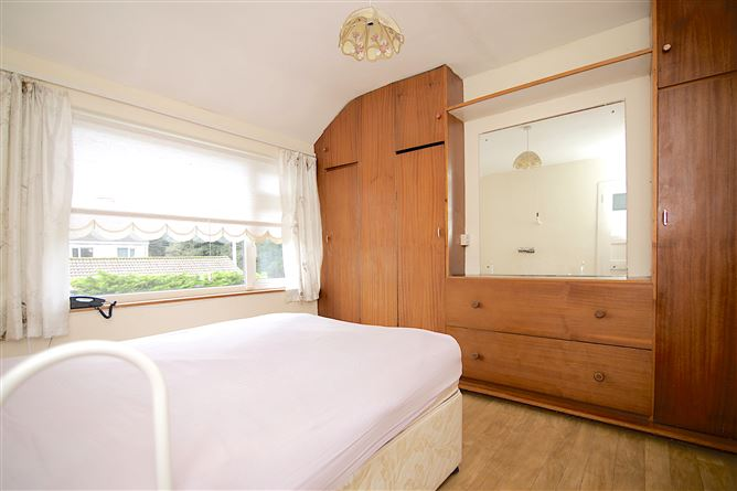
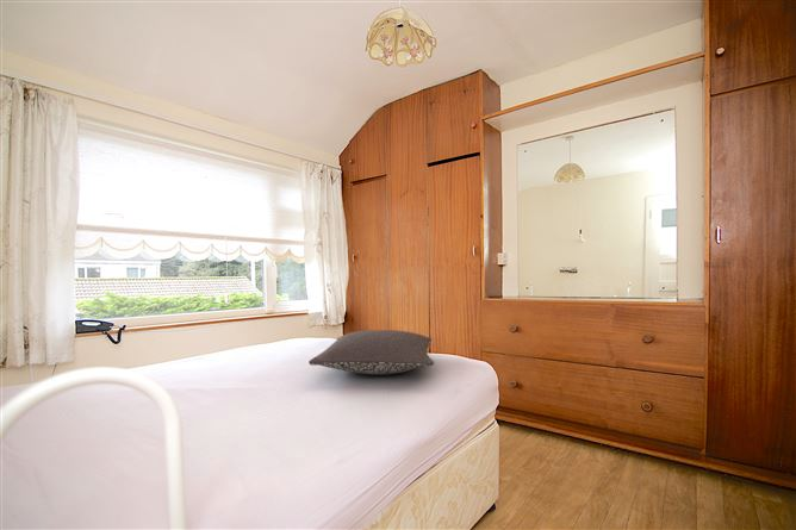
+ pillow (378, 349)
